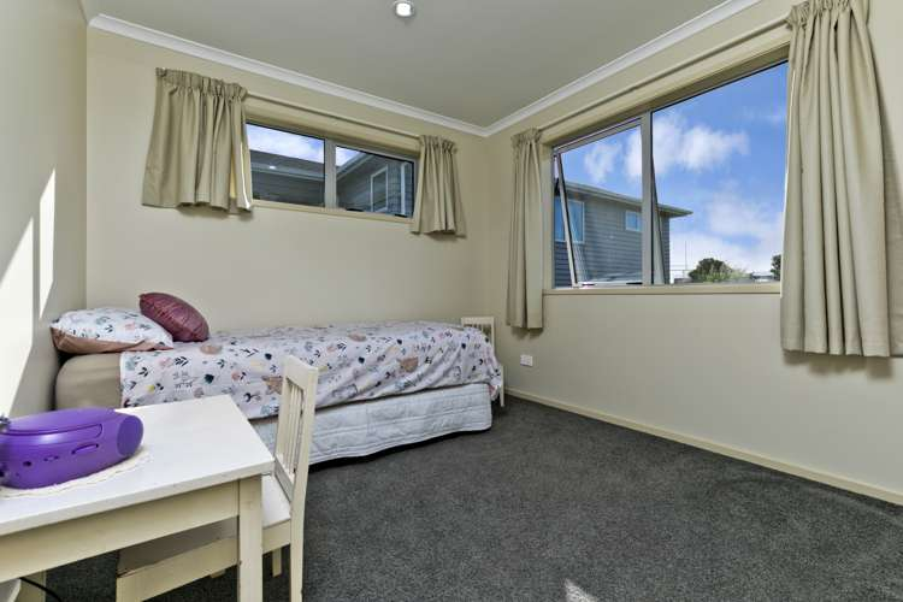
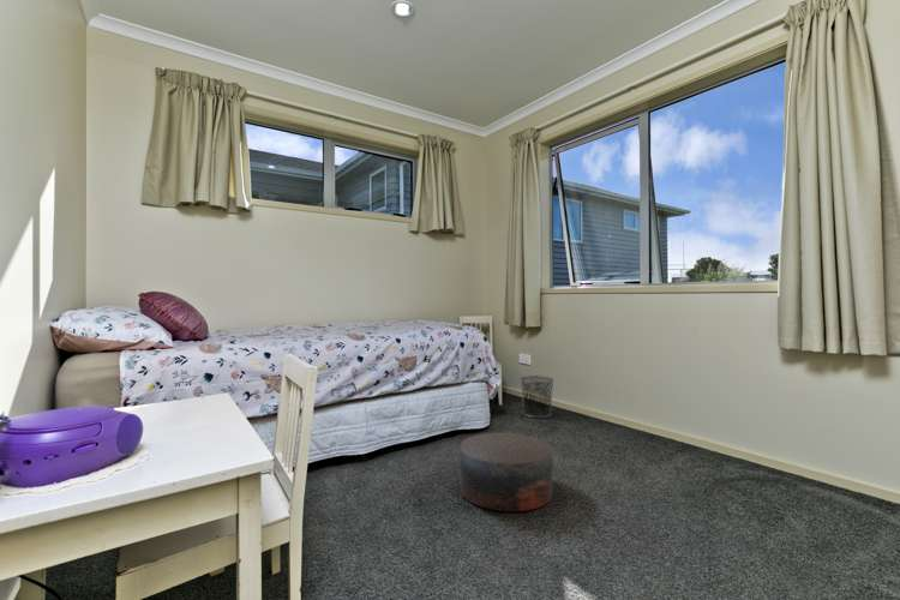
+ stool (505, 467)
+ waste bin (535, 396)
